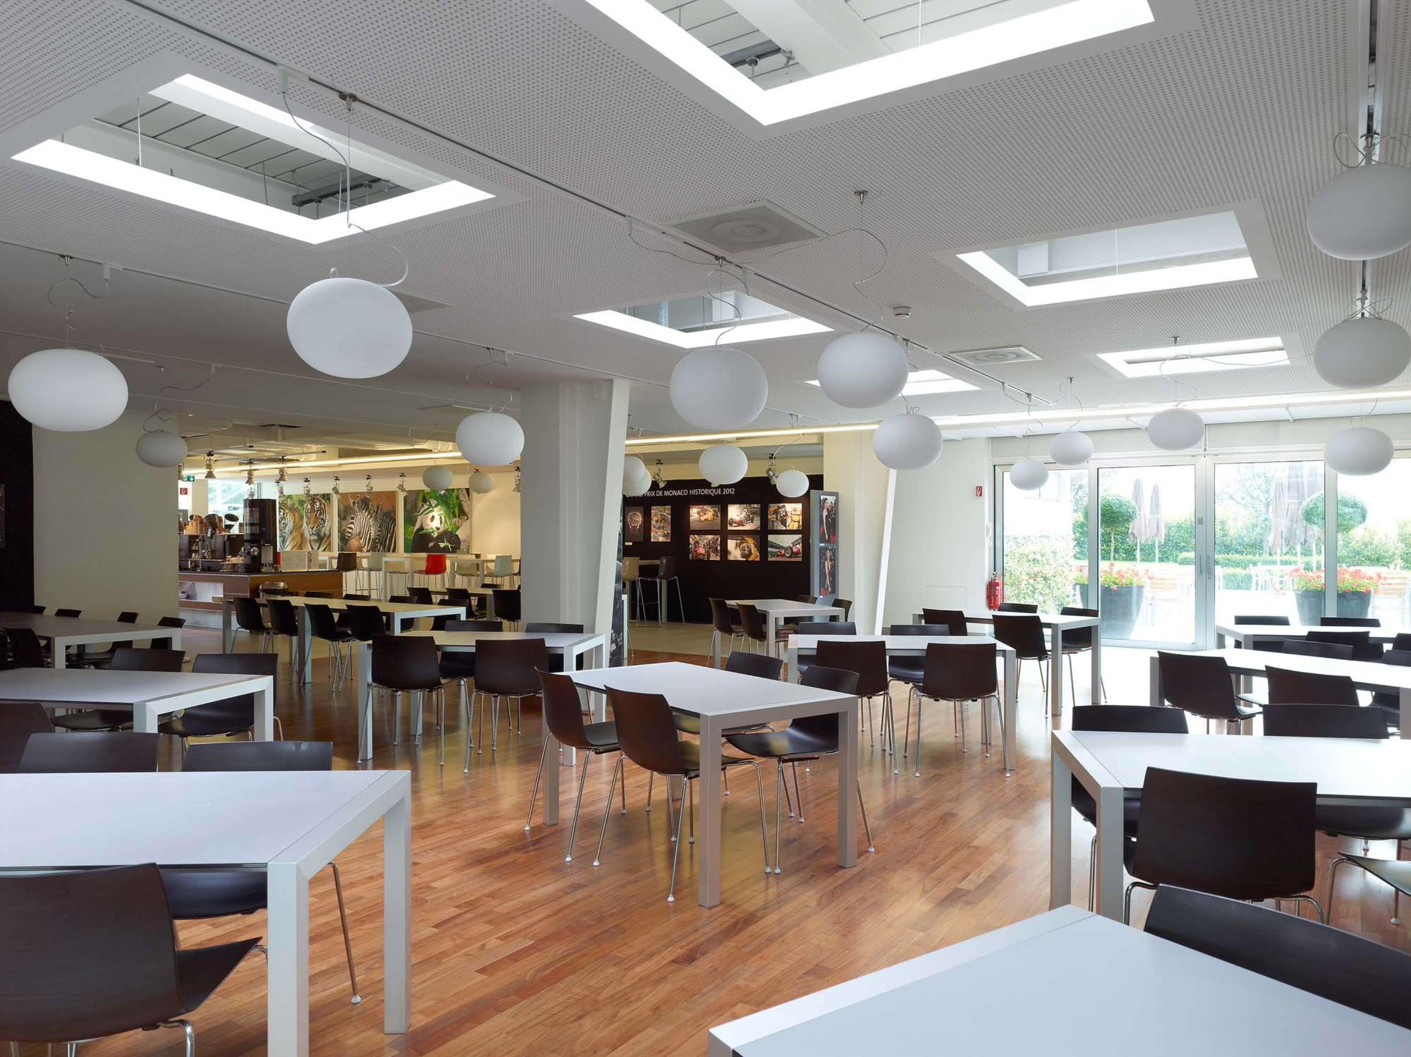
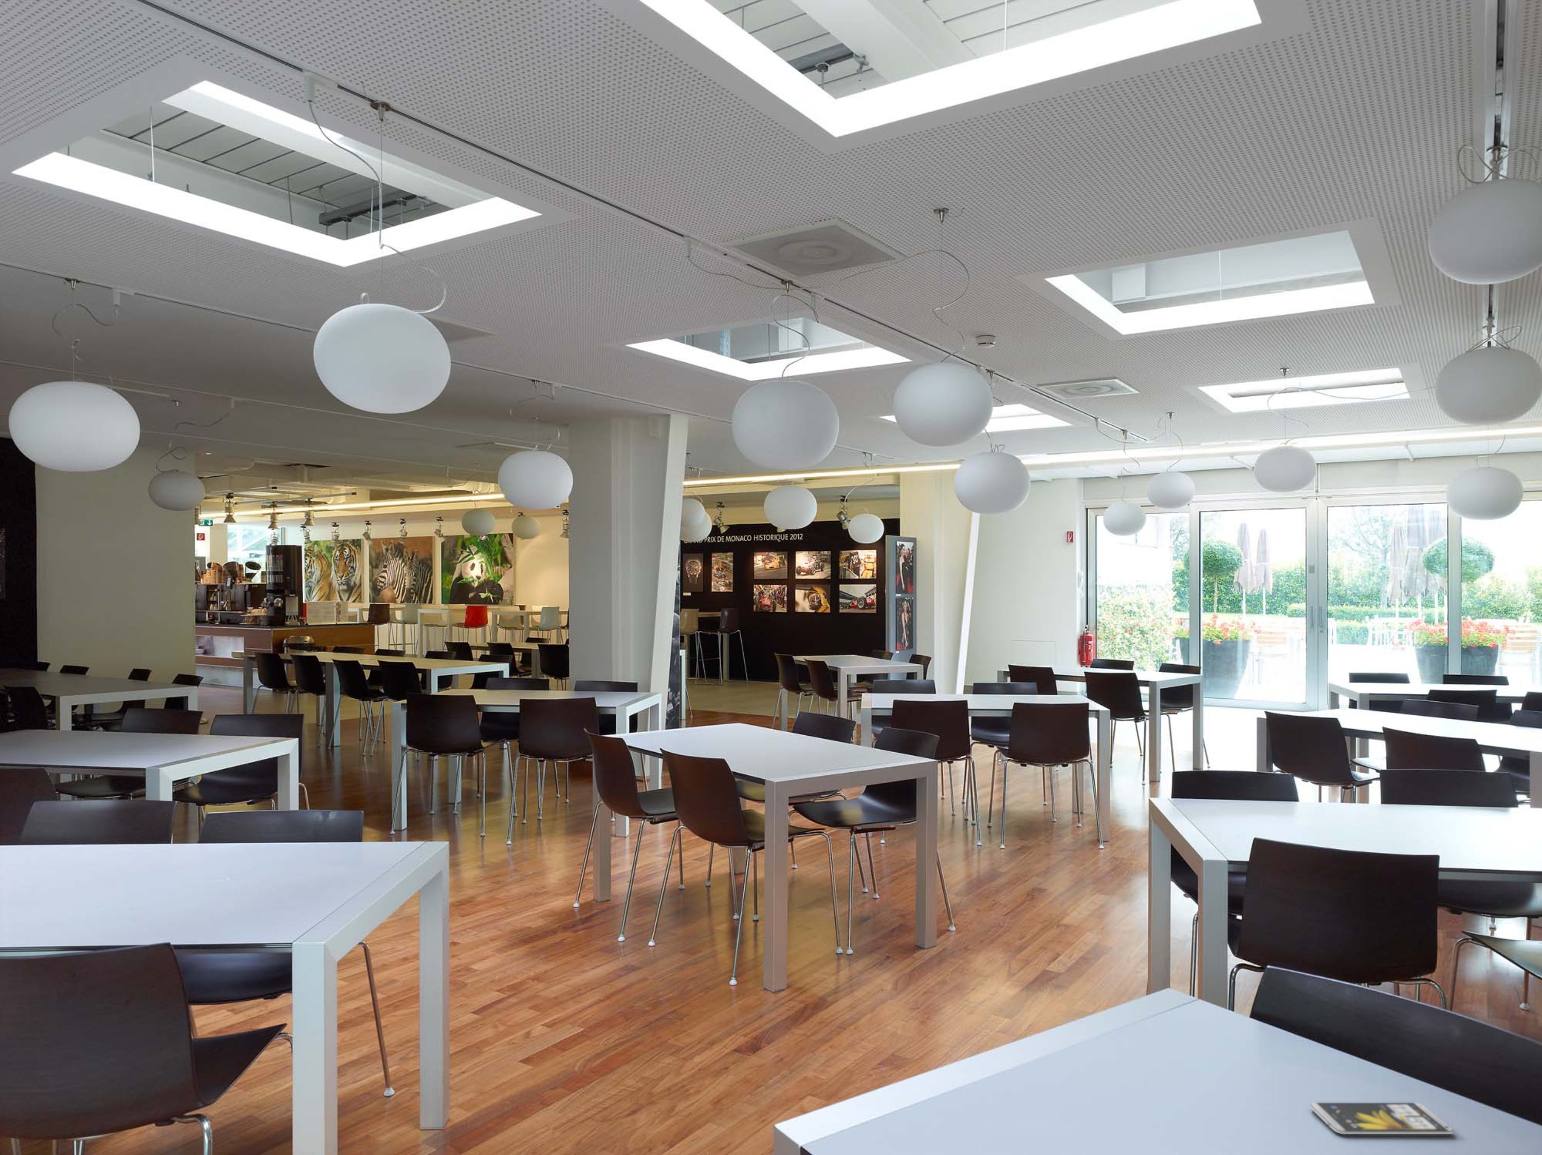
+ smartphone (1381, 1119)
